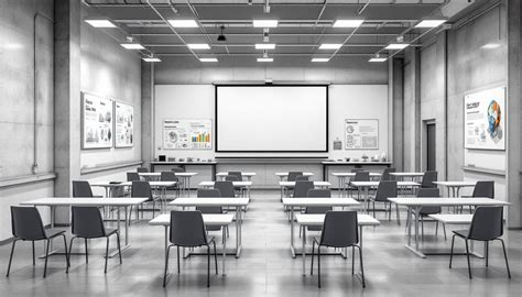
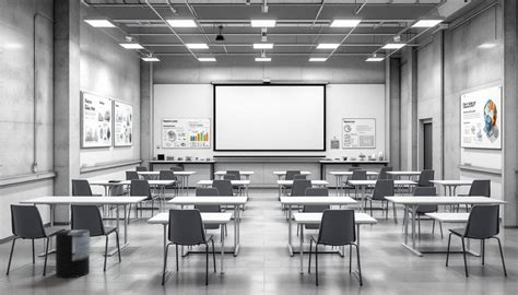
+ trash can (72, 252)
